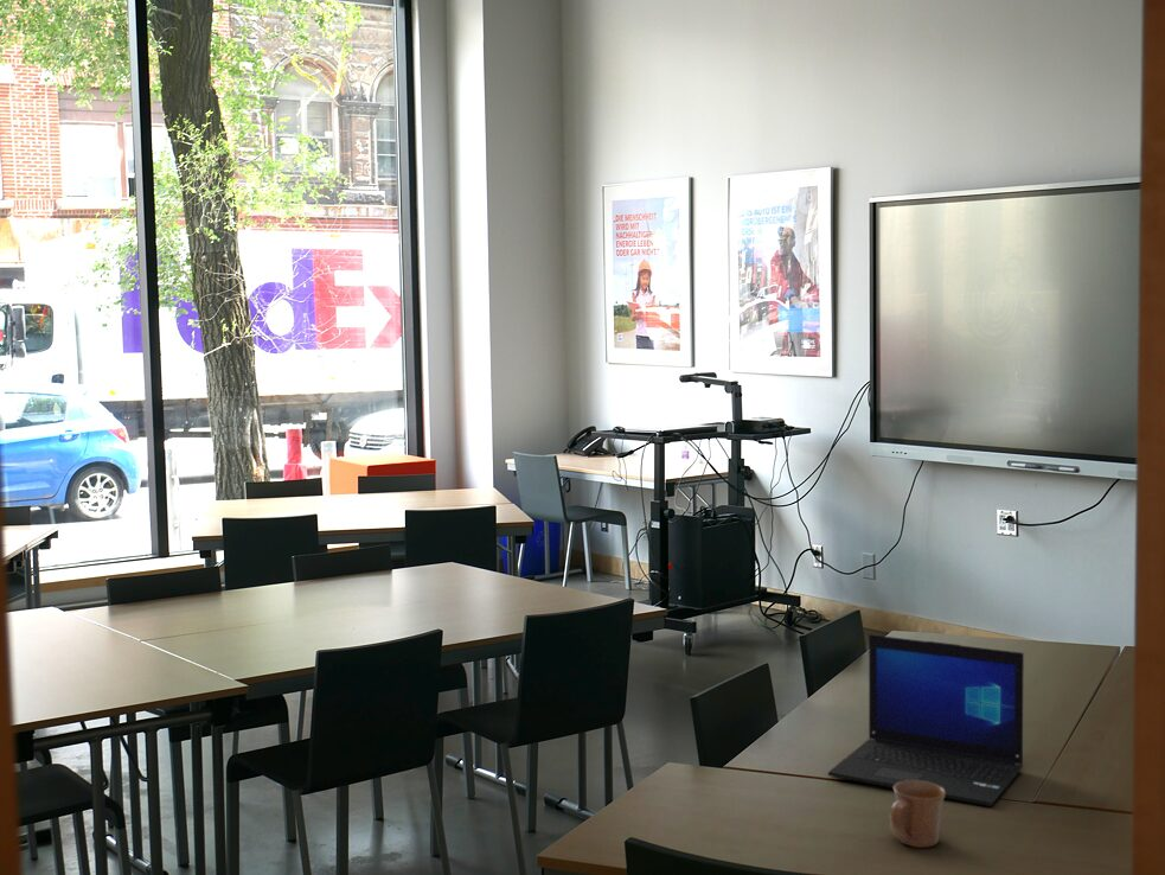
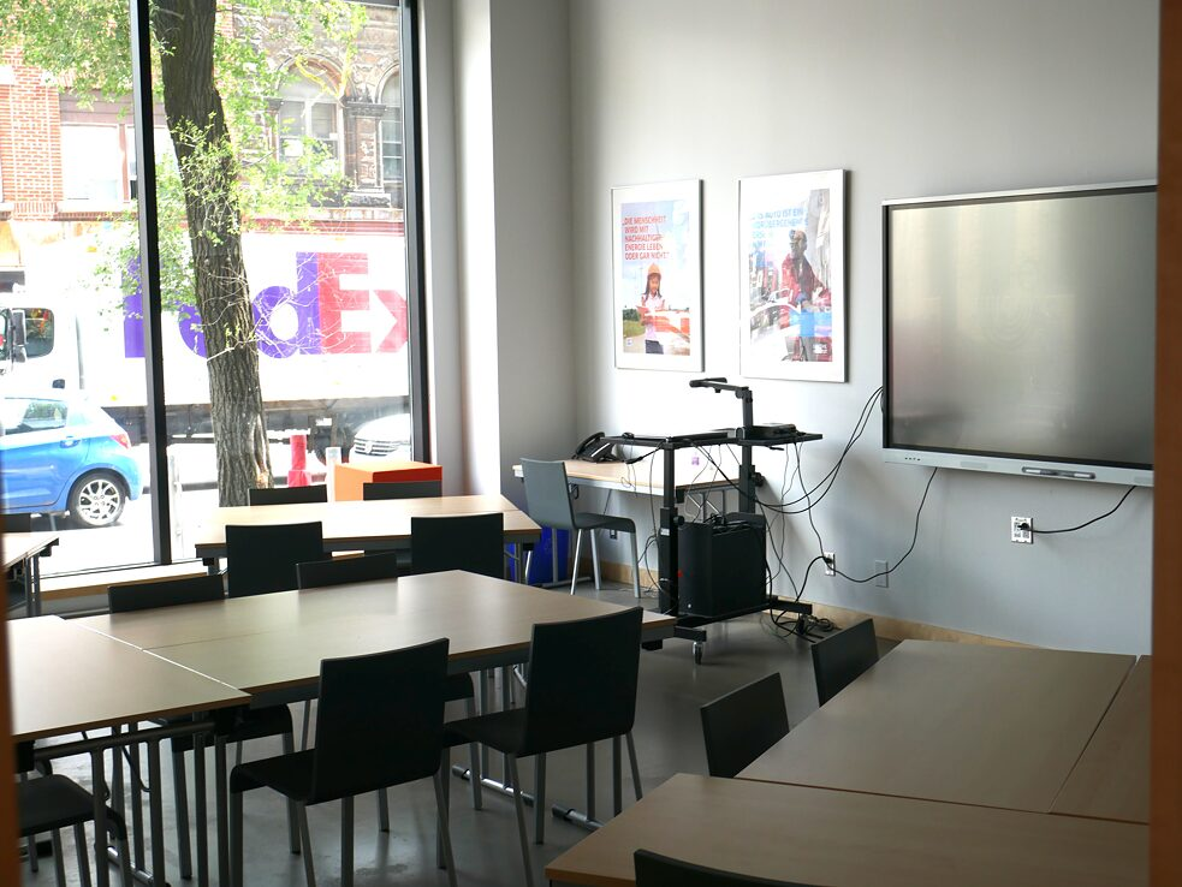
- laptop (926, 714)
- mug (913, 816)
